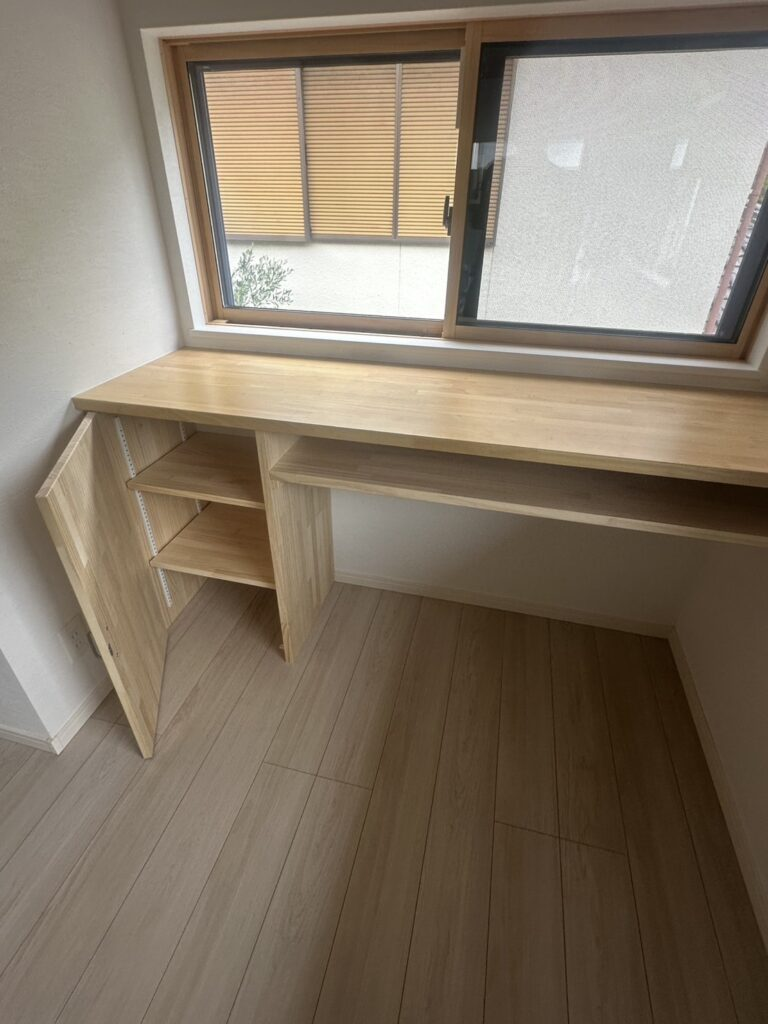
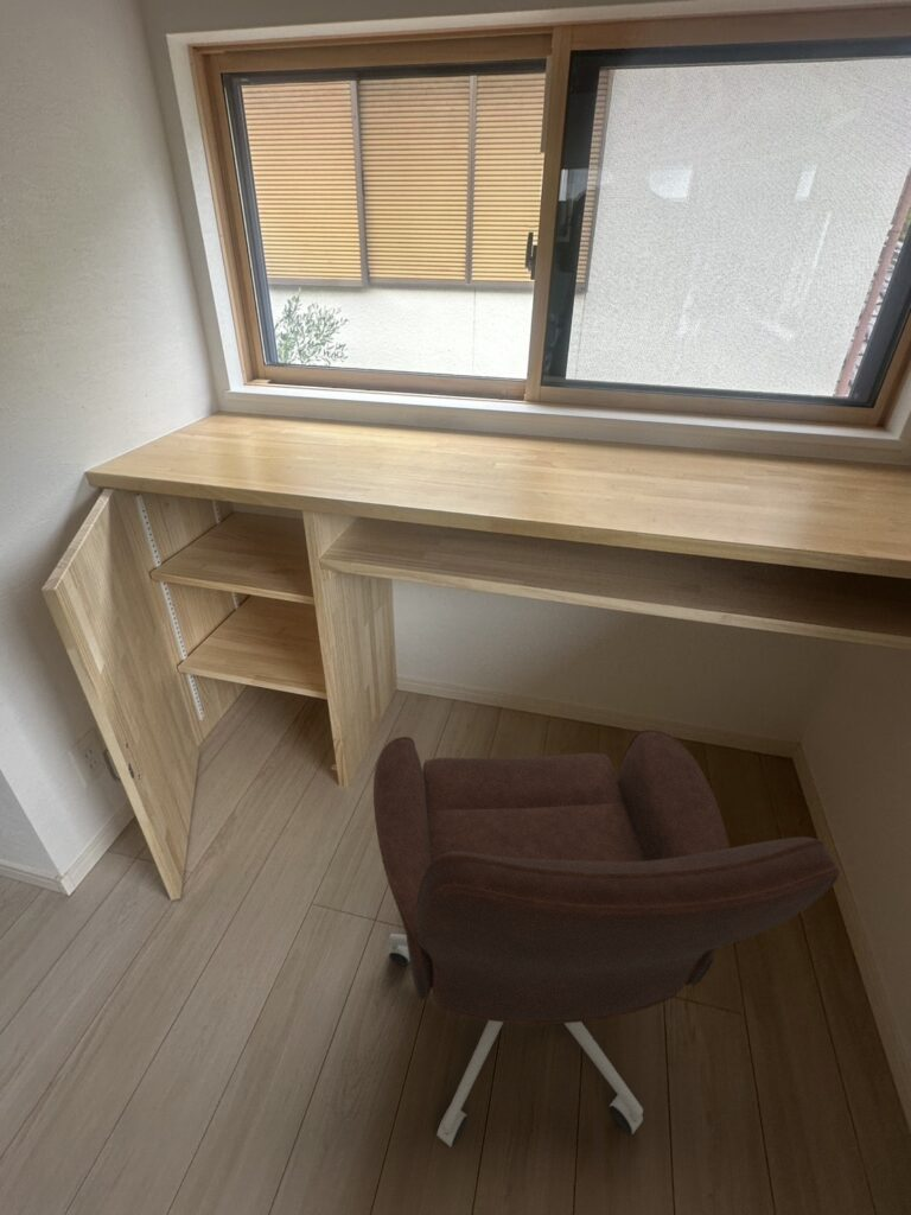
+ office chair (541, 876)
